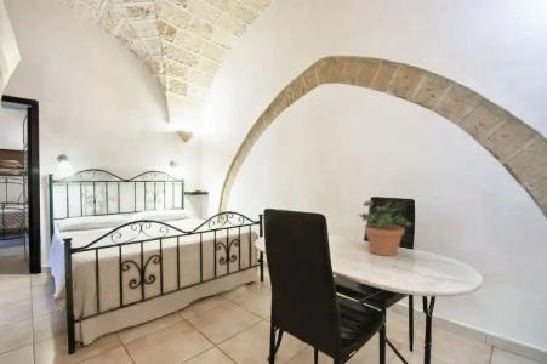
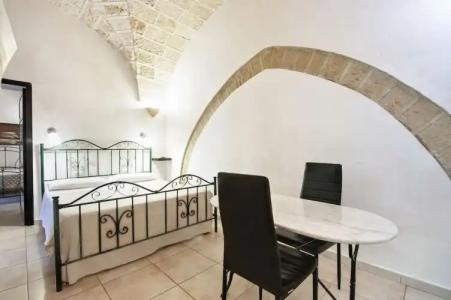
- potted plant (386, 227)
